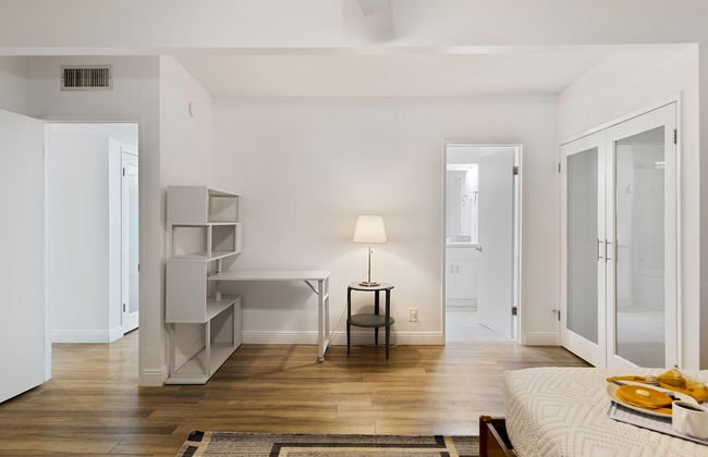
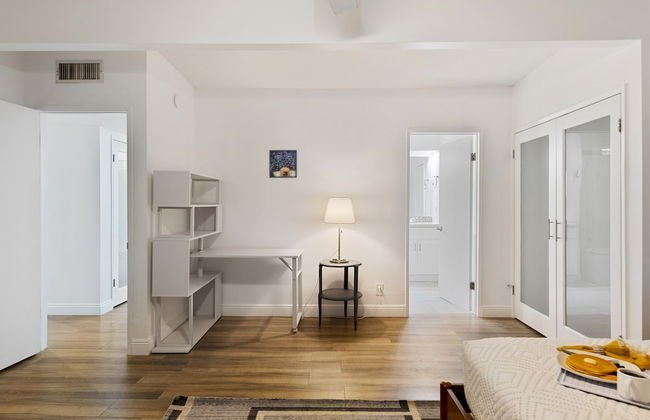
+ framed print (283, 163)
